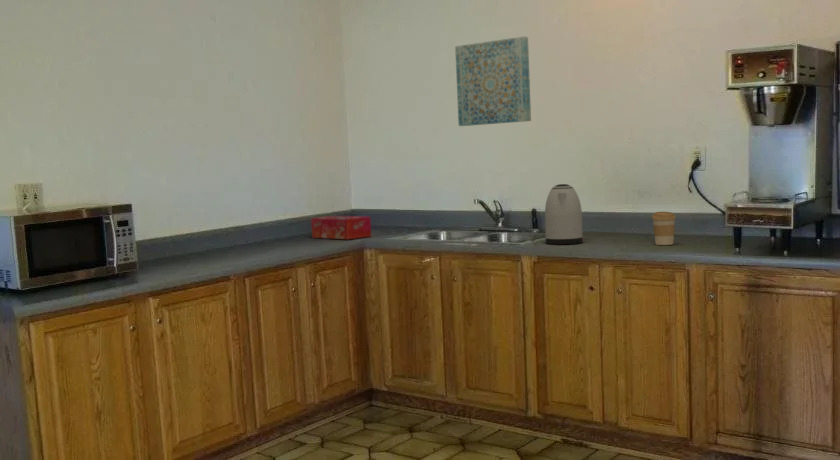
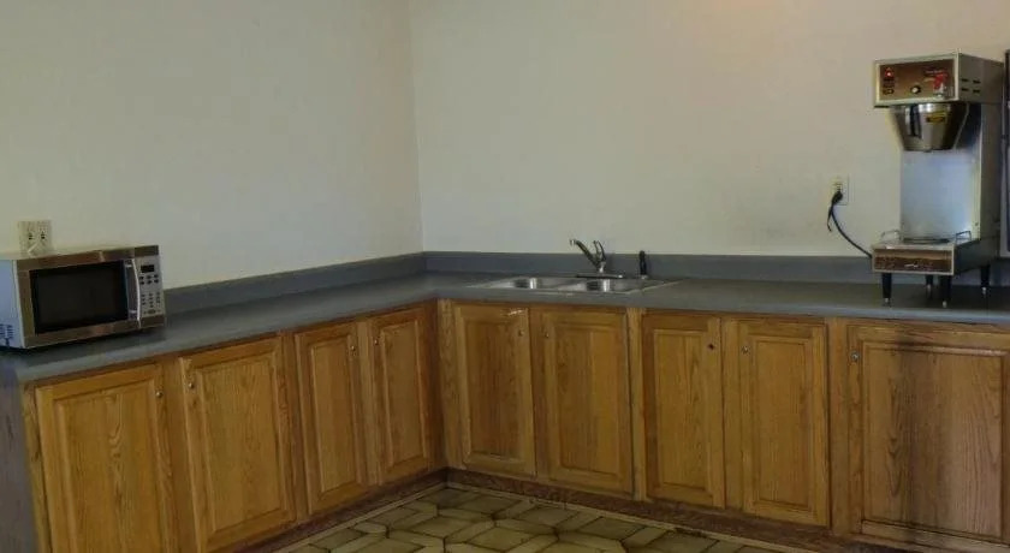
- kettle (563, 212)
- coffee cup (664, 228)
- wall art (492, 82)
- tissue box (340, 227)
